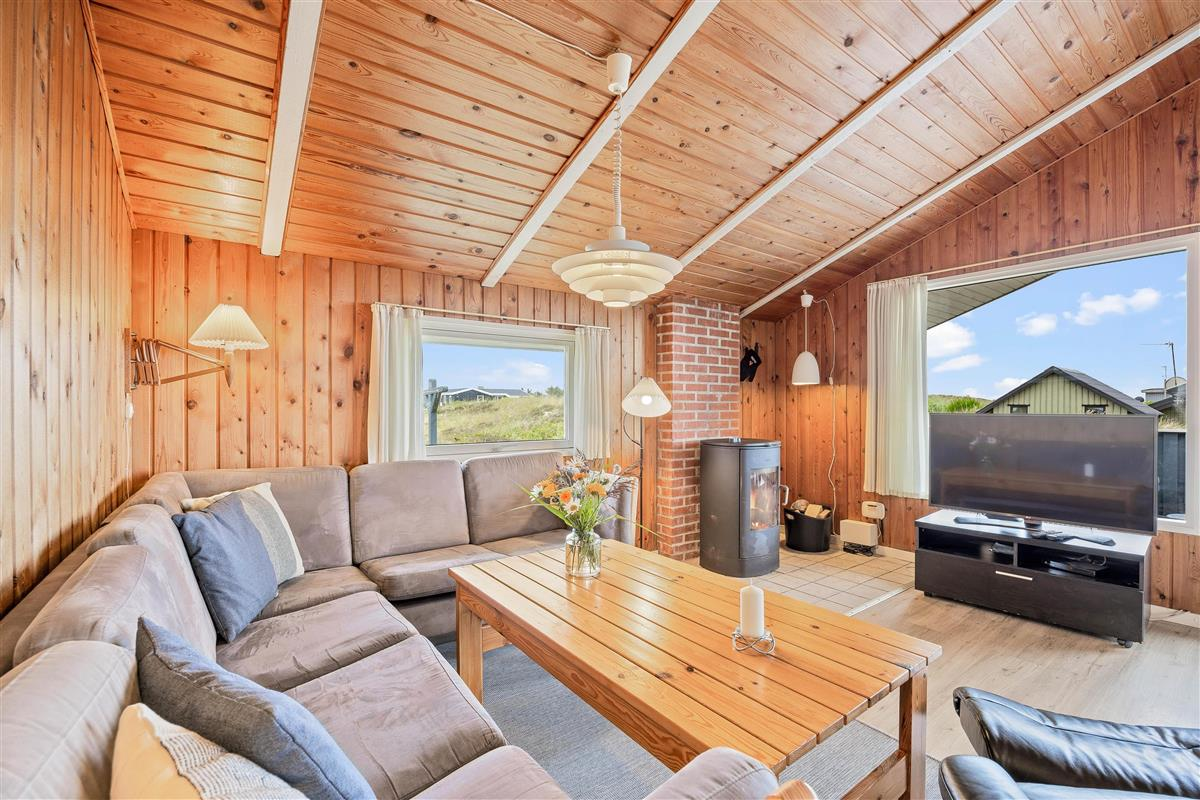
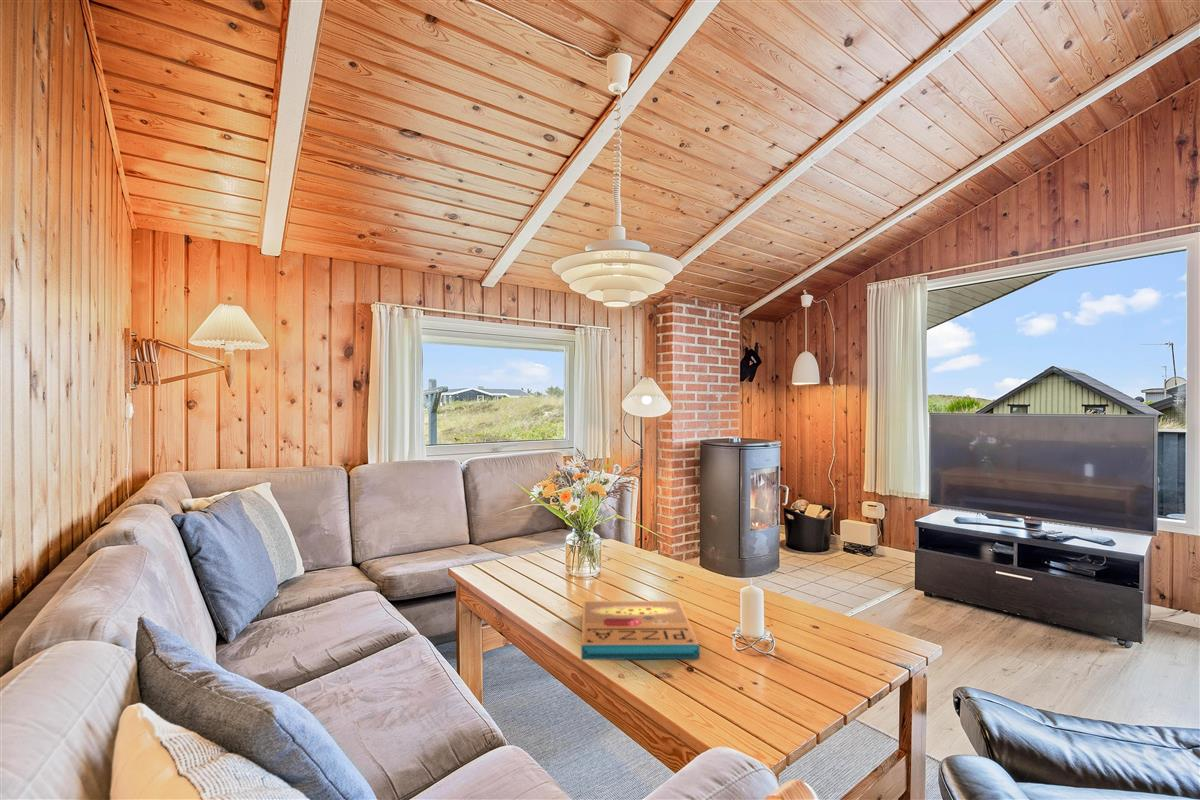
+ pizza box (635, 627)
